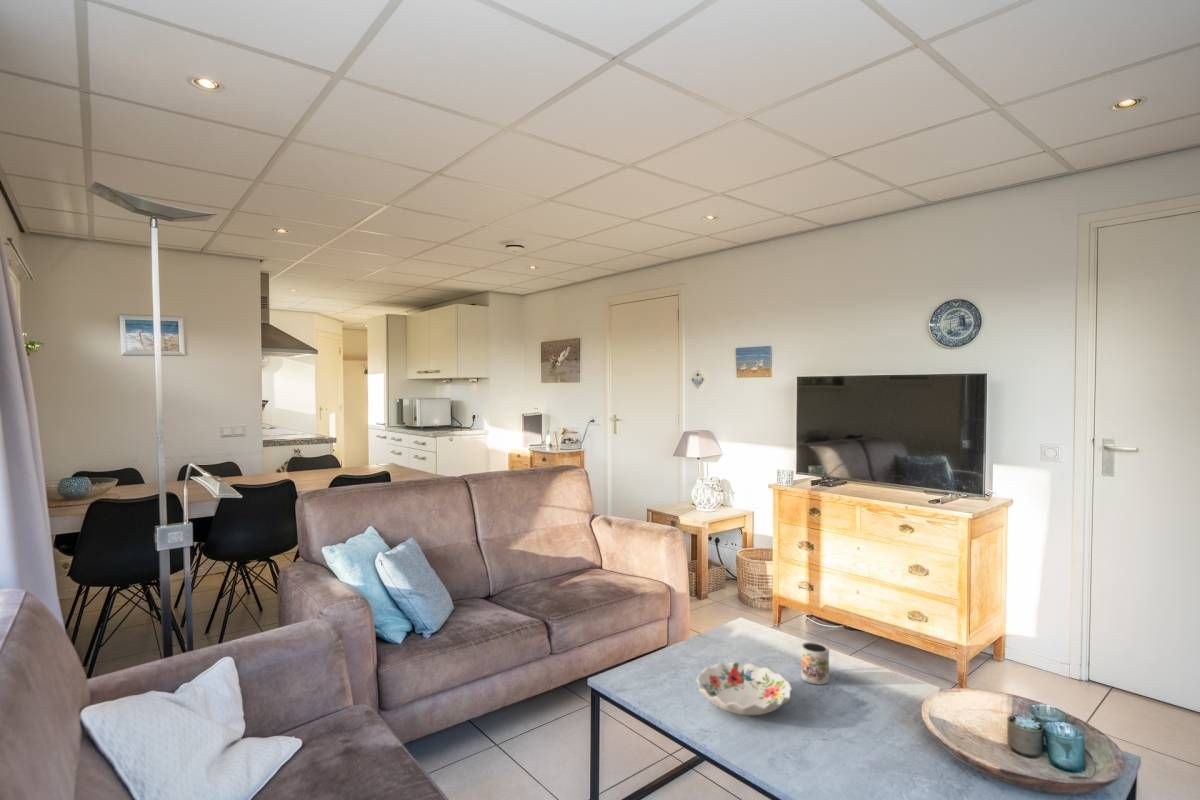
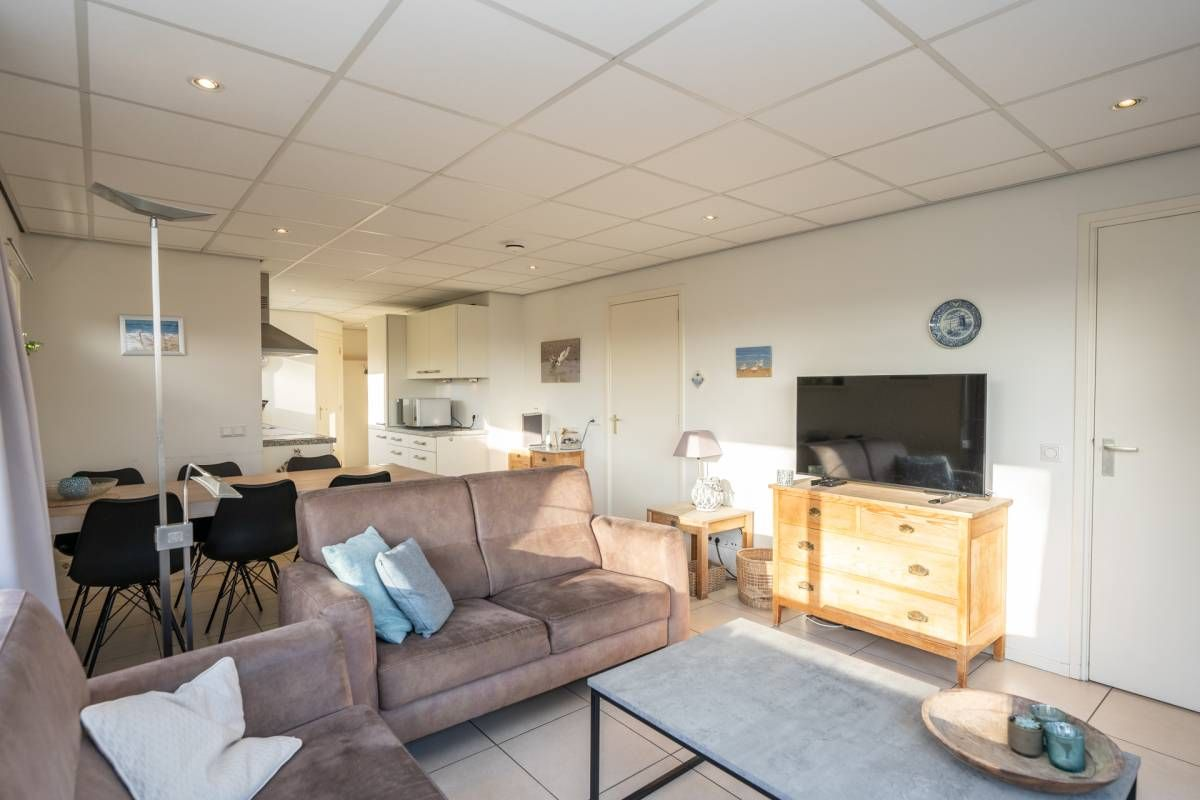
- mug (815, 660)
- decorative bowl (743, 692)
